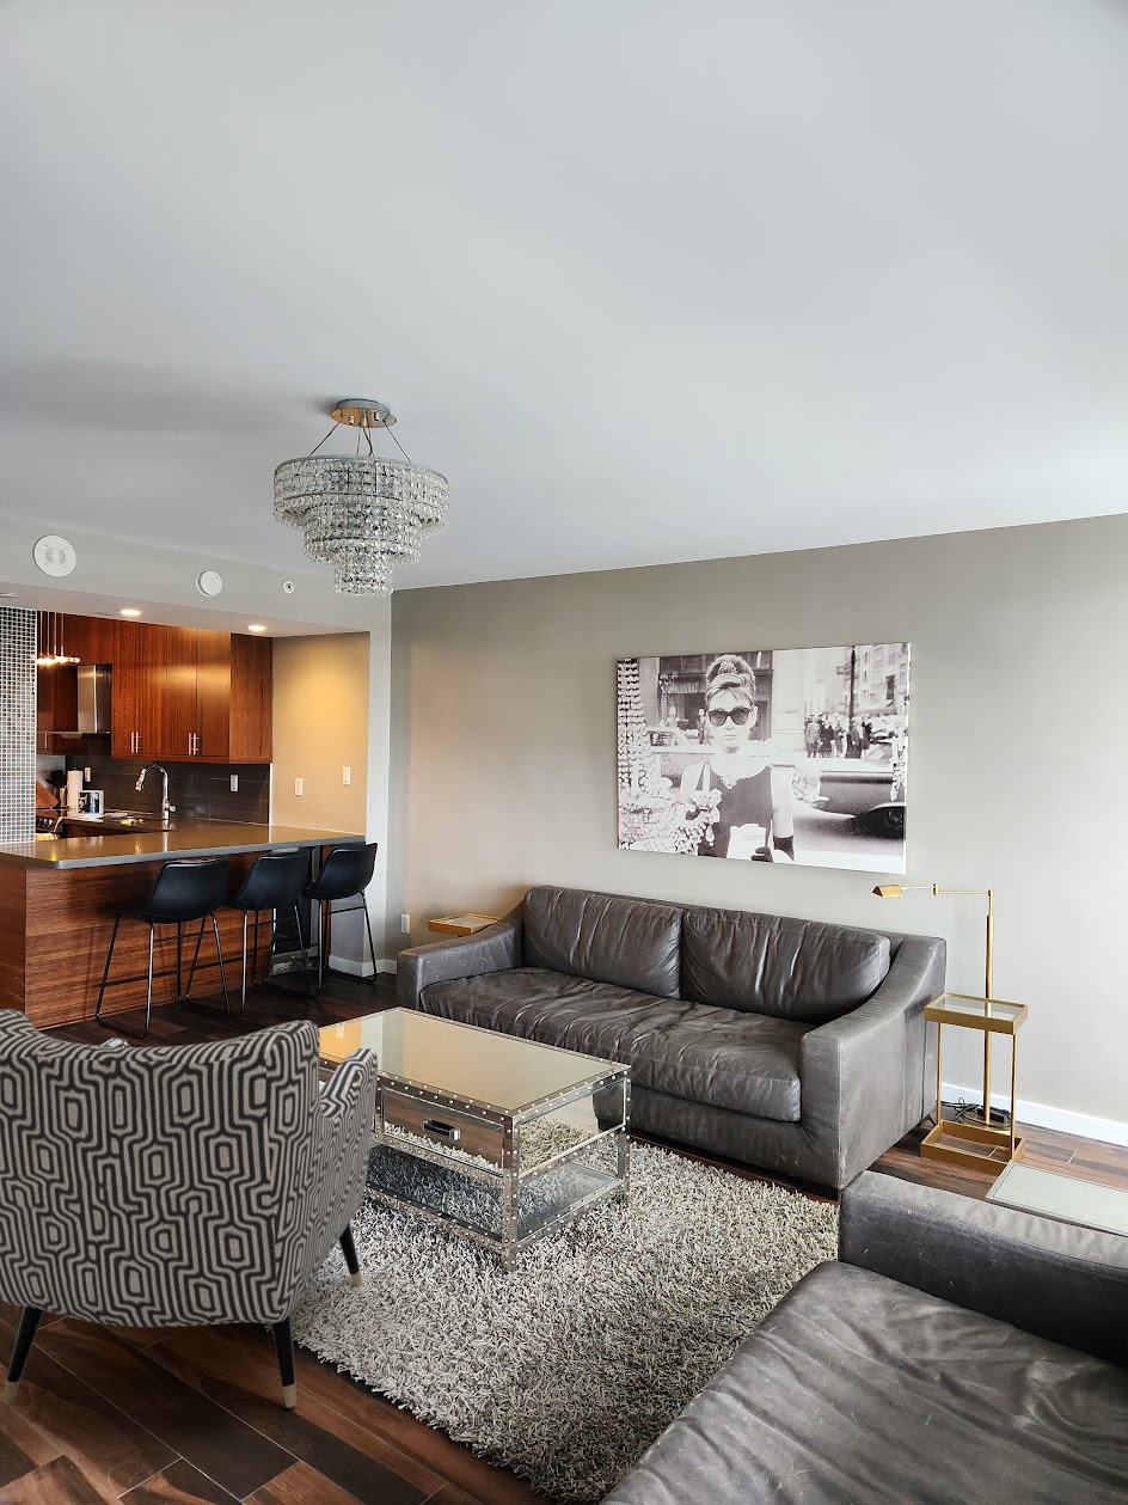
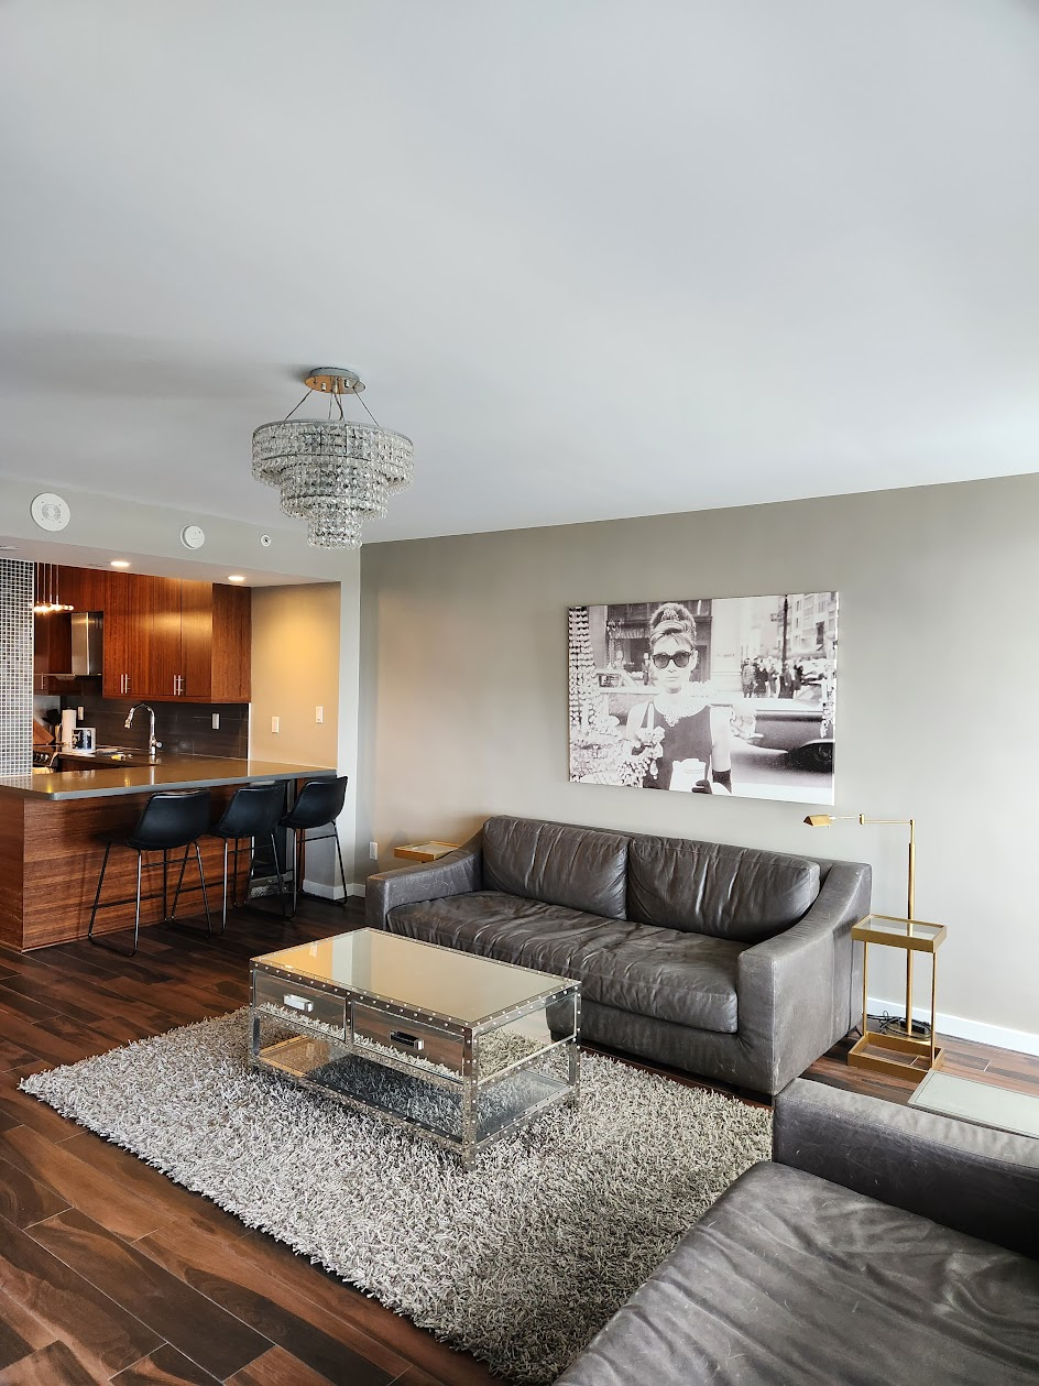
- armchair (180, 1175)
